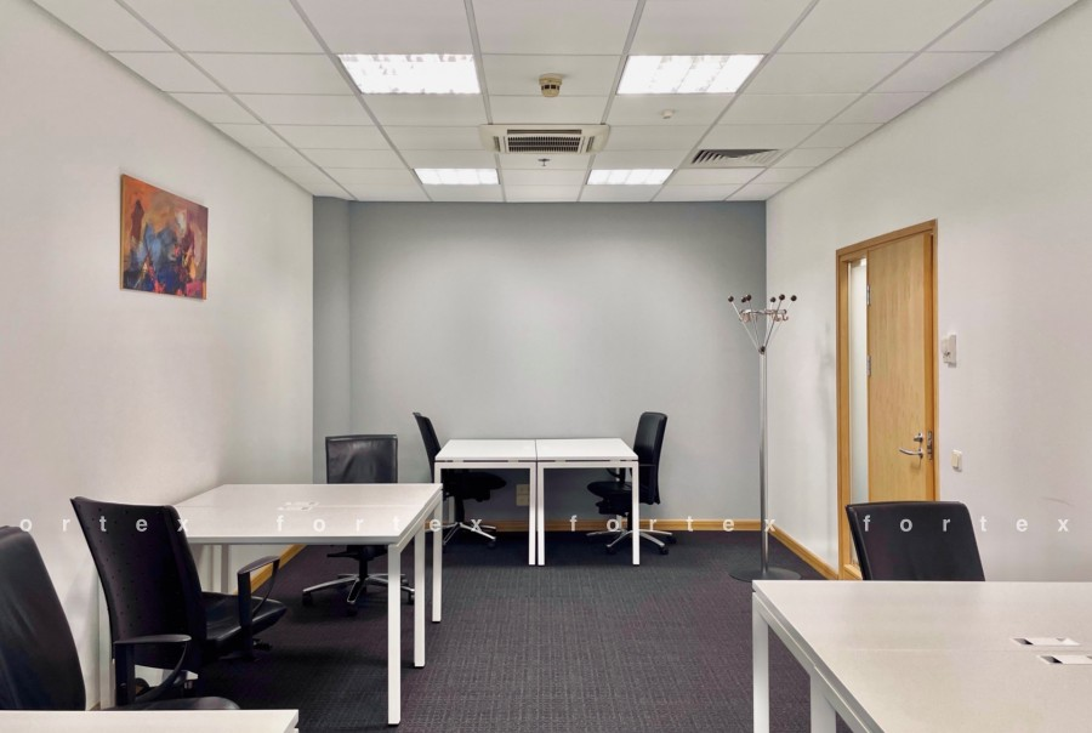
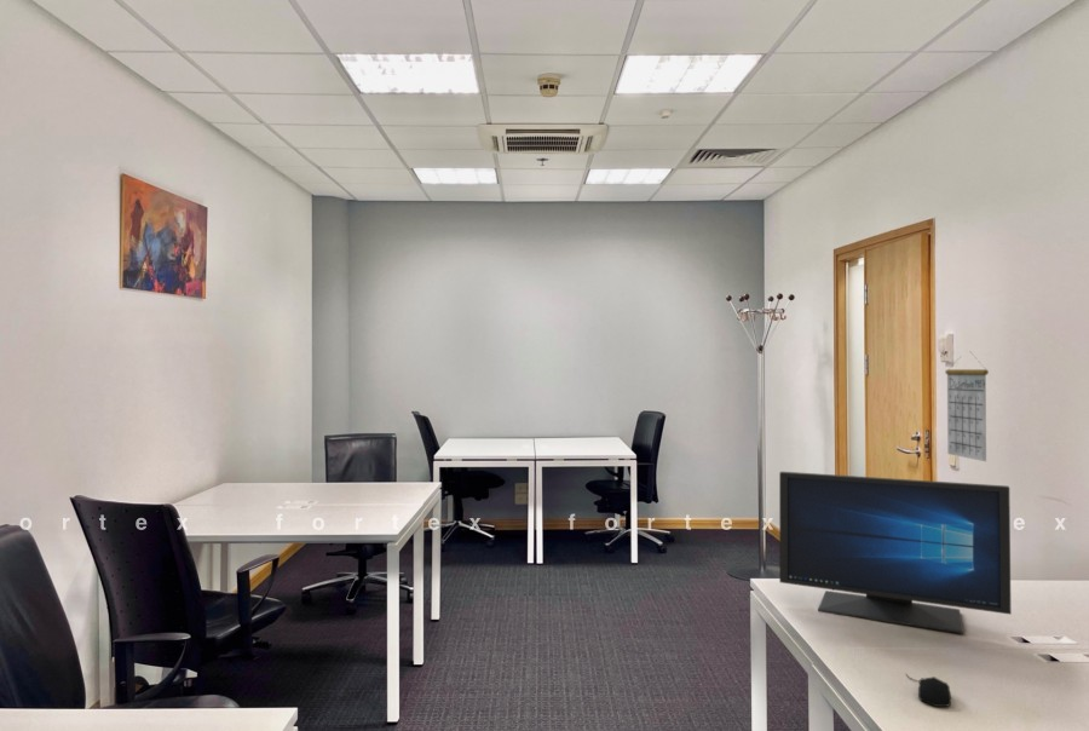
+ computer mouse (927, 681)
+ monitor (888, 542)
+ calendar (966, 403)
